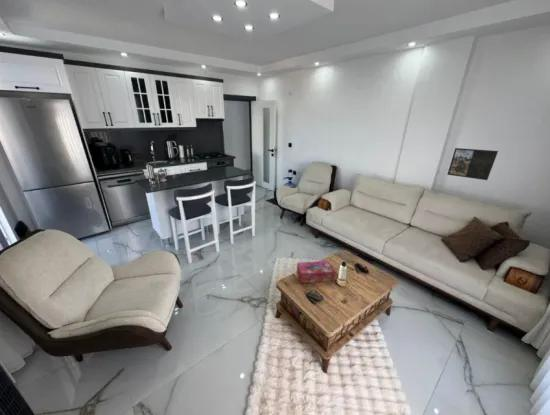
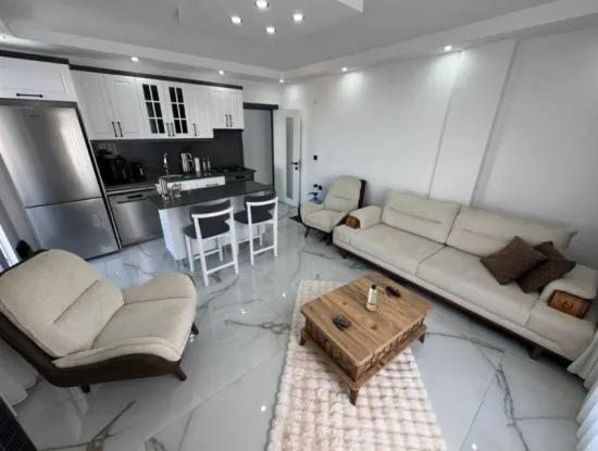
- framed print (470, 163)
- tissue box (314, 271)
